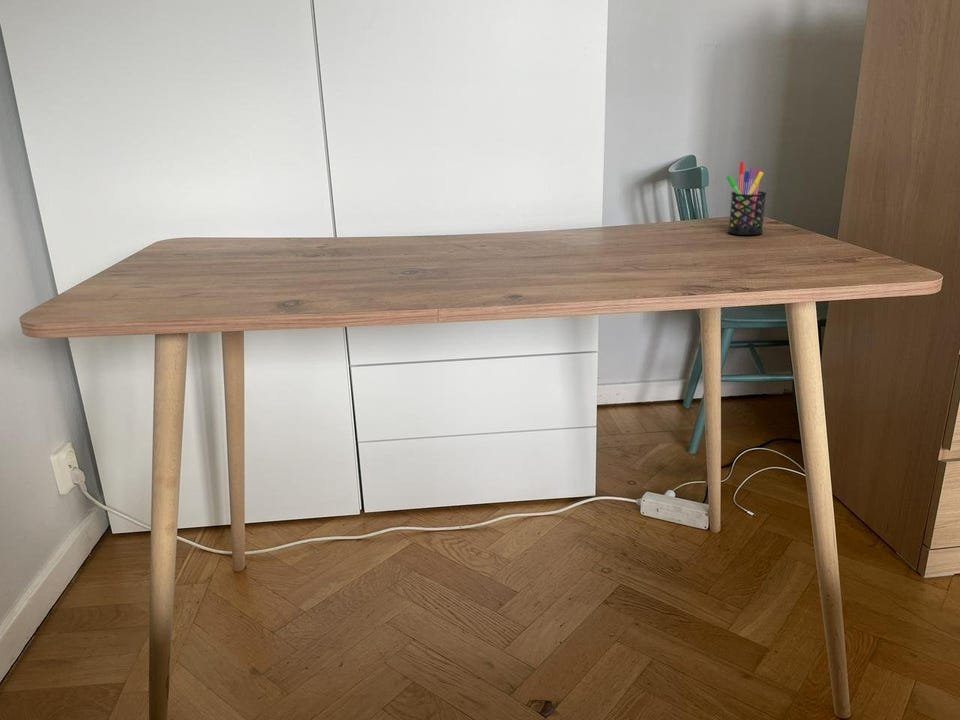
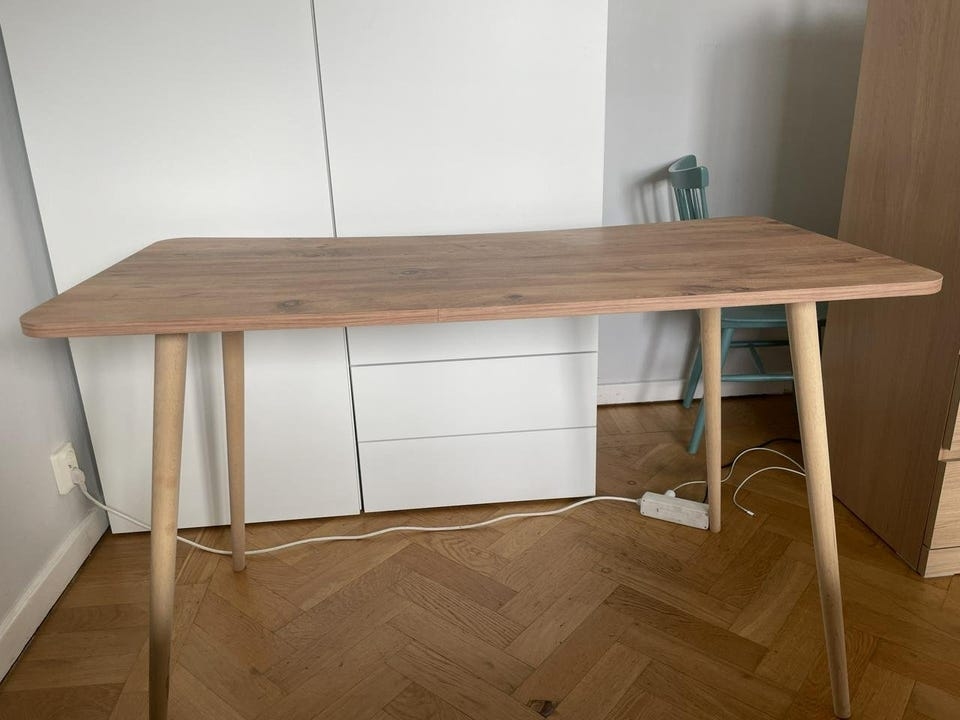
- pen holder (743, 198)
